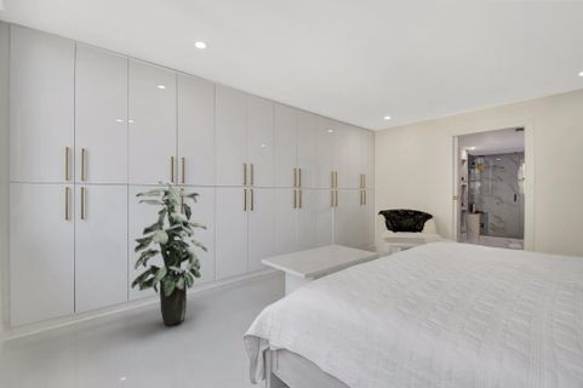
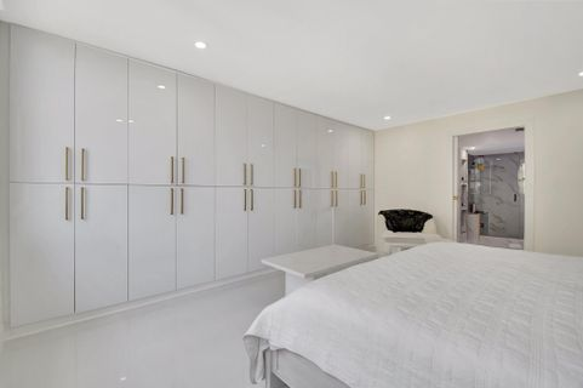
- indoor plant (168, 250)
